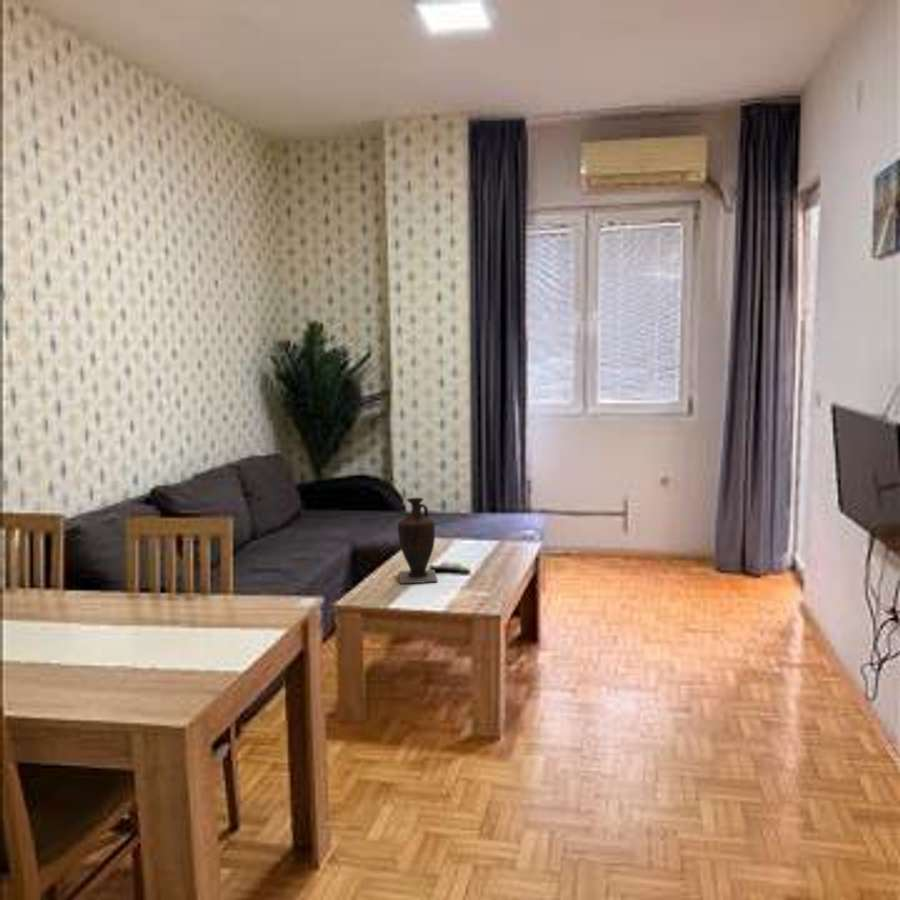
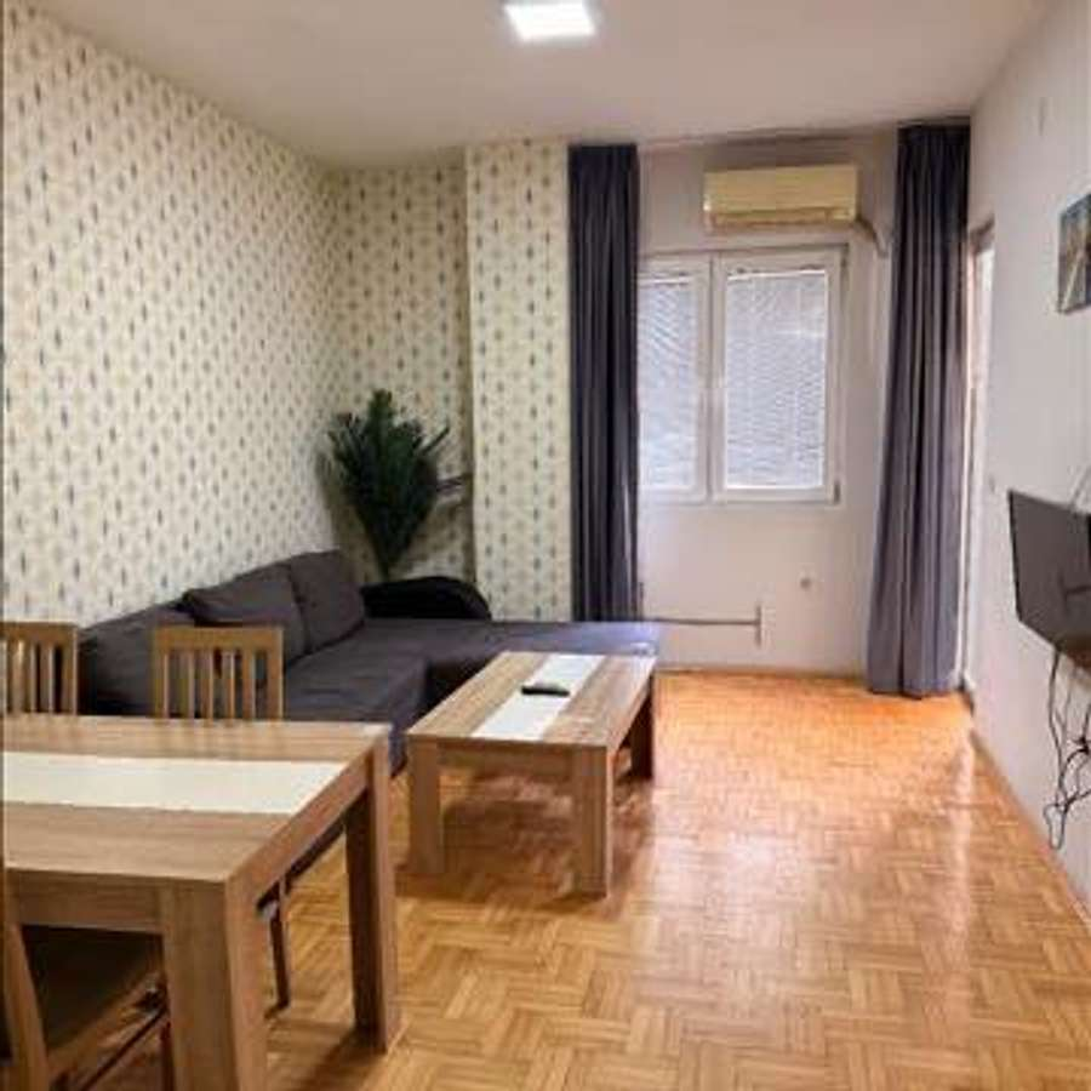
- vase (416, 538)
